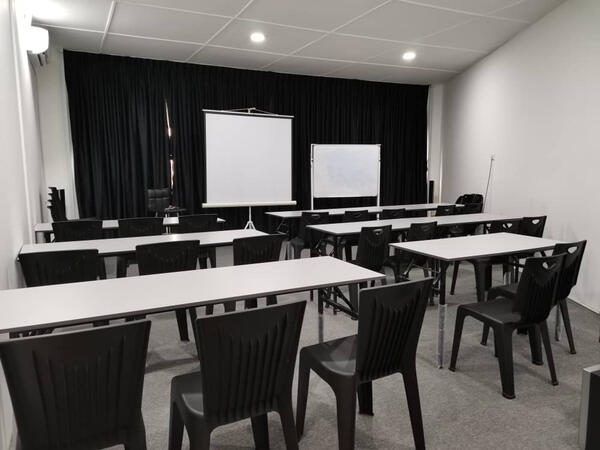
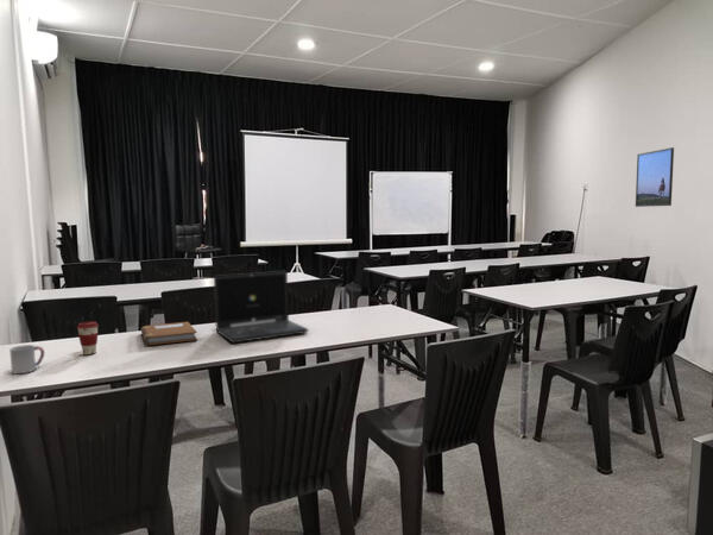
+ coffee cup (88, 338)
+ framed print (654, 178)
+ cup (27, 358)
+ notebook (168, 332)
+ laptop (260, 304)
